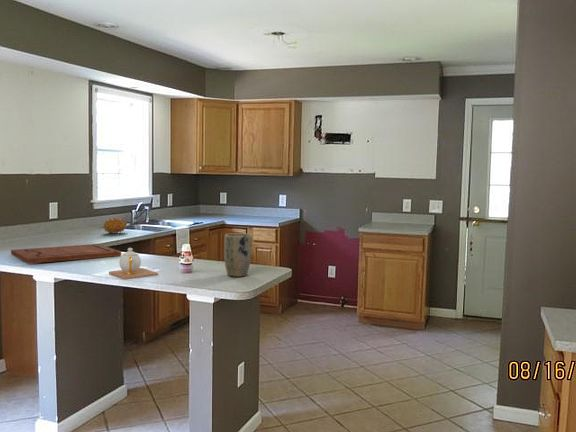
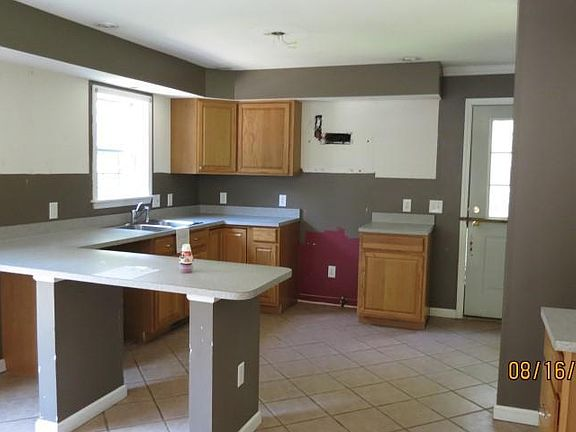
- fruit (115, 225)
- plant pot (237, 254)
- cutting board (66, 252)
- teapot (133, 261)
